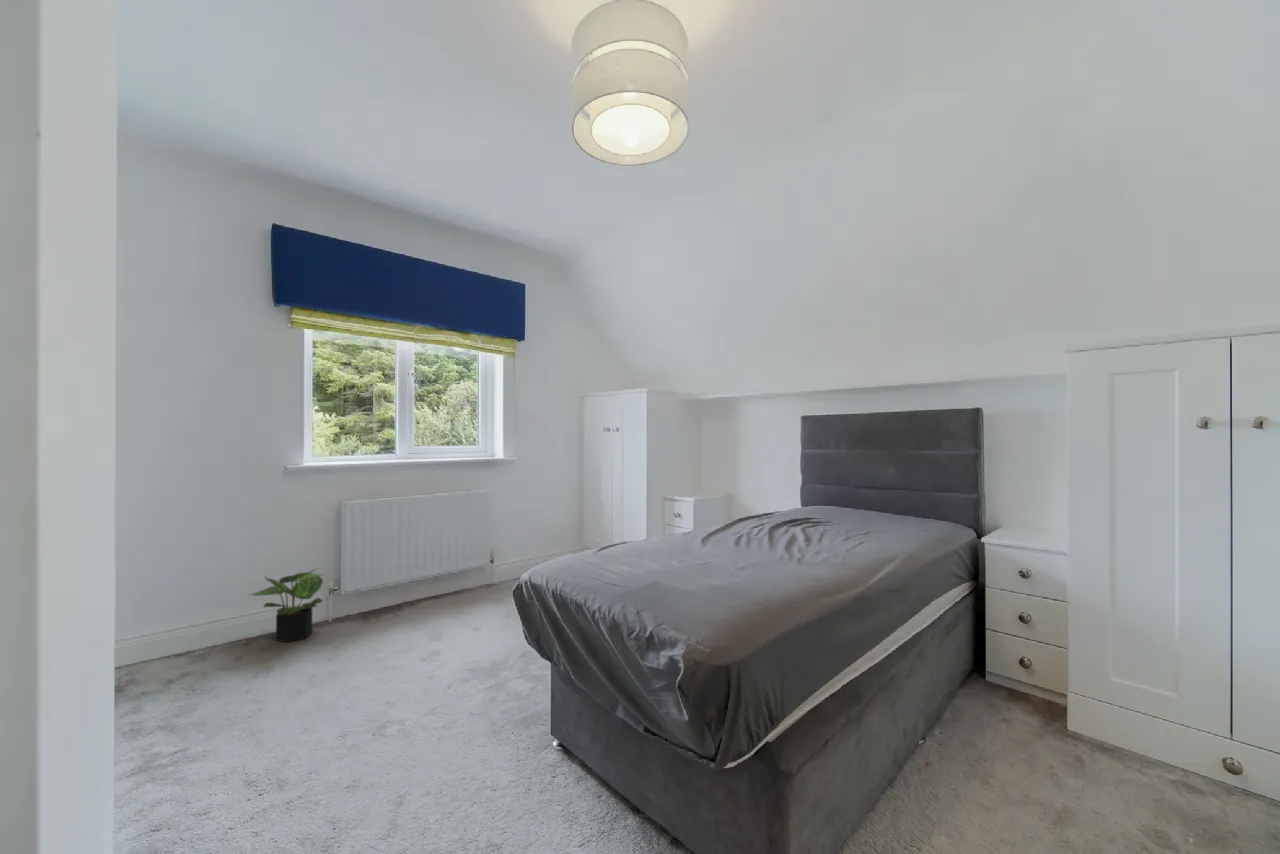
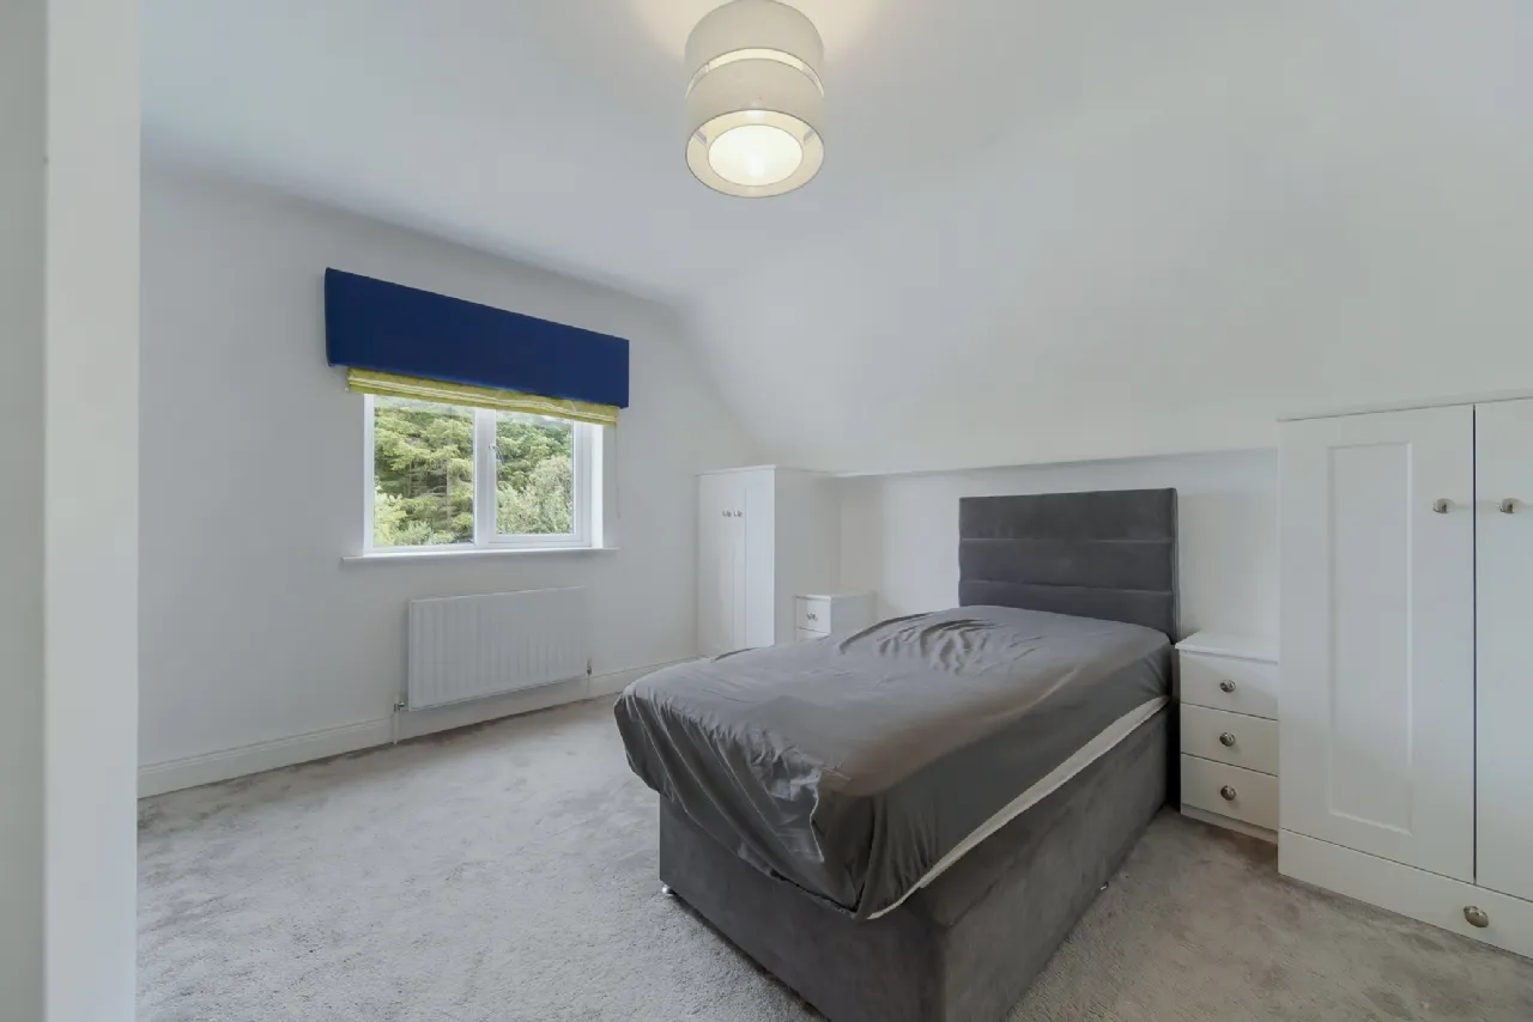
- potted plant (292, 602)
